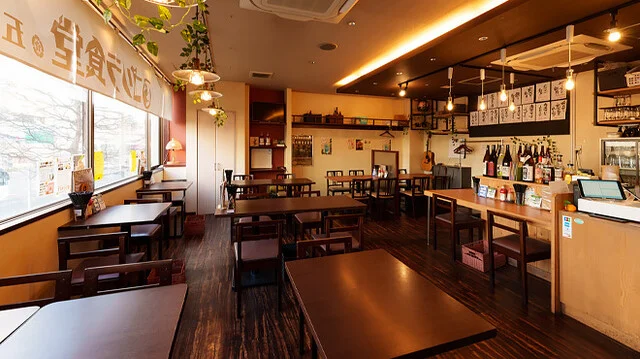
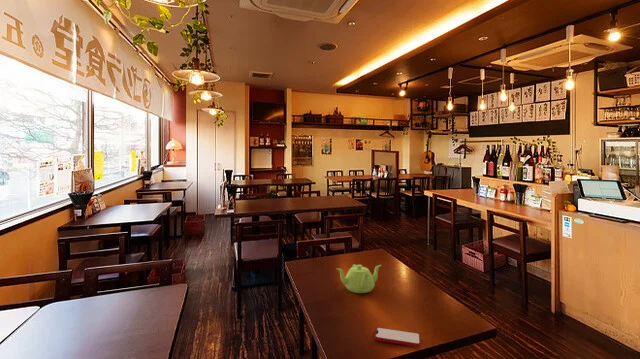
+ smartphone (397, 336)
+ teapot (359, 277)
